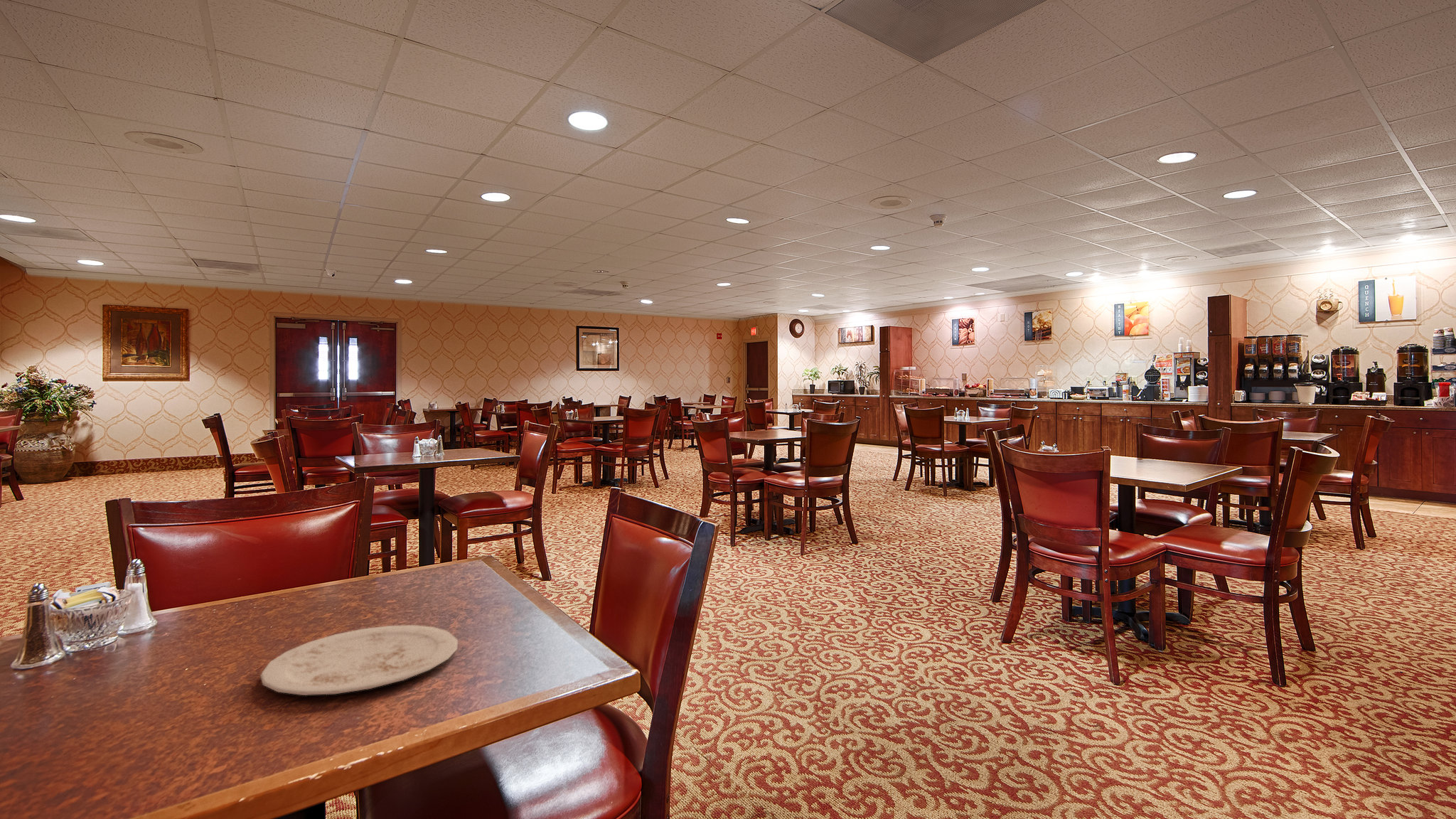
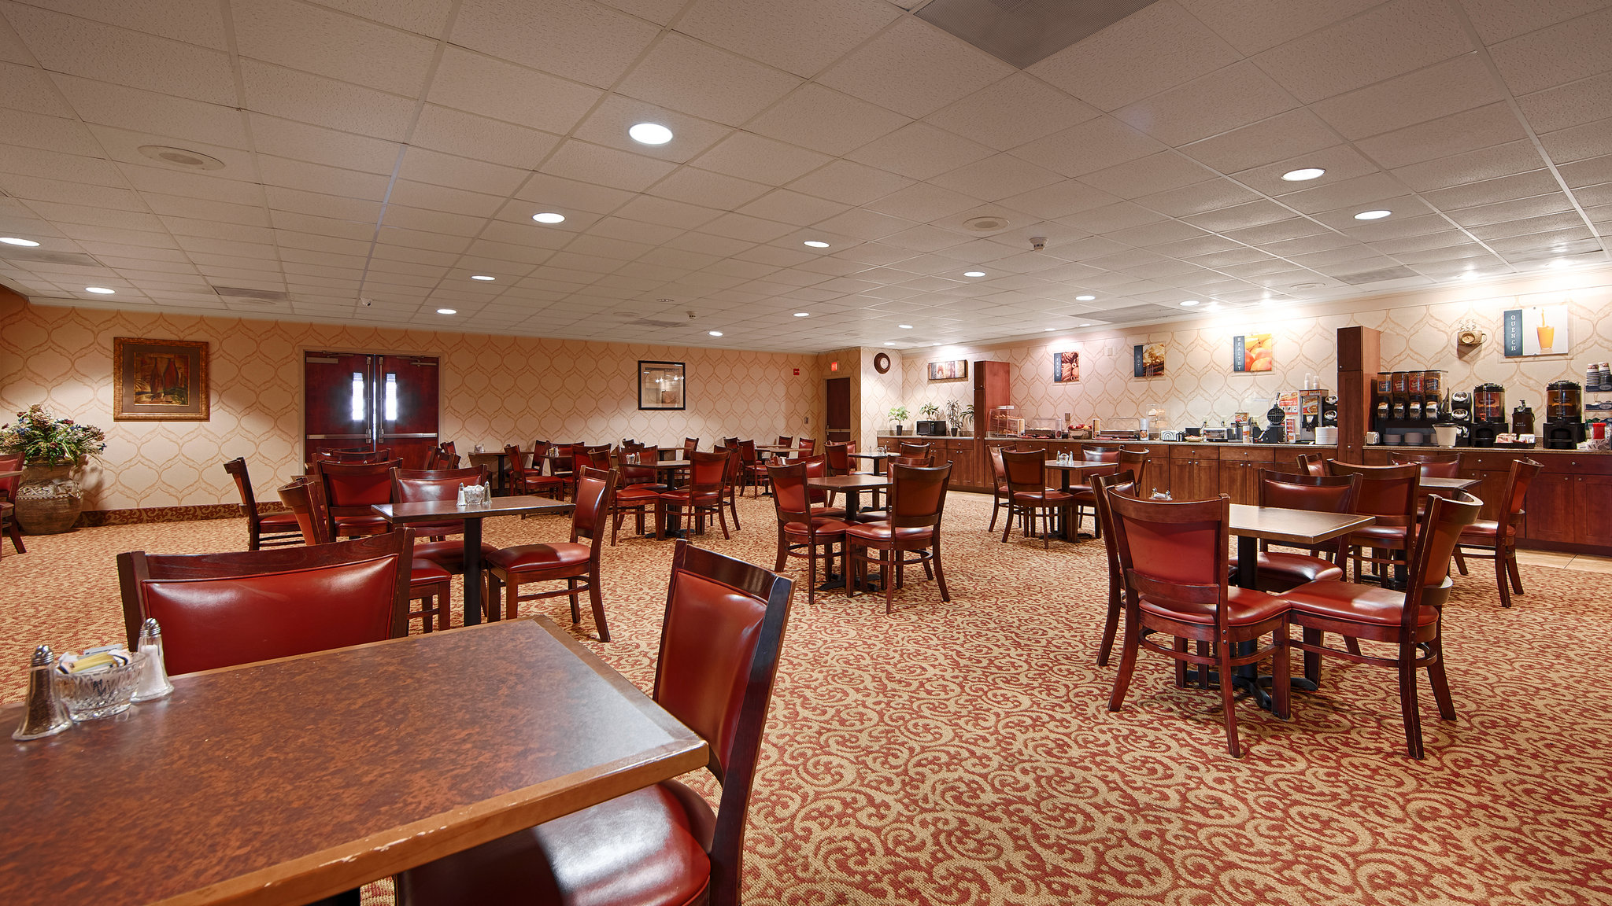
- plate (365, 658)
